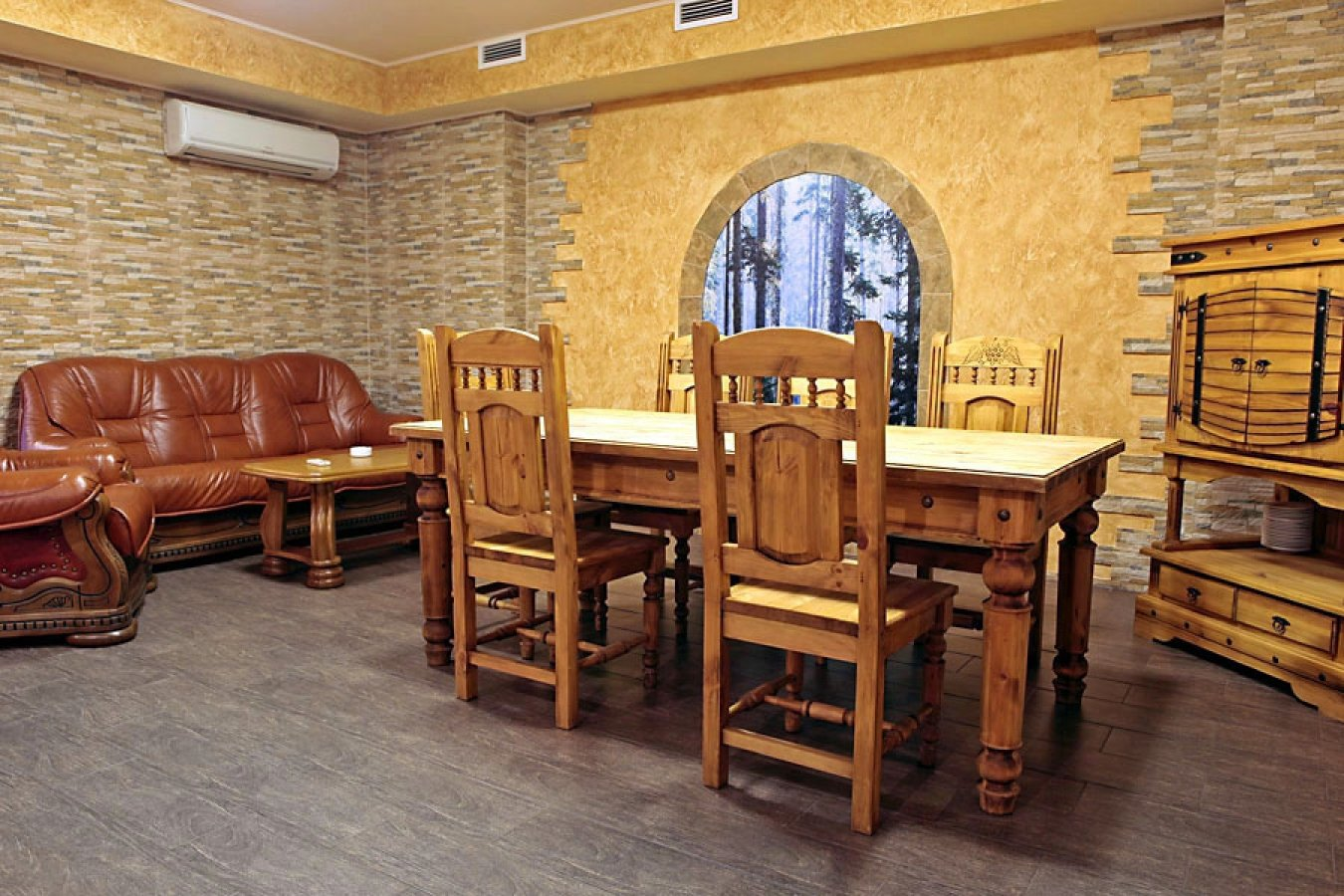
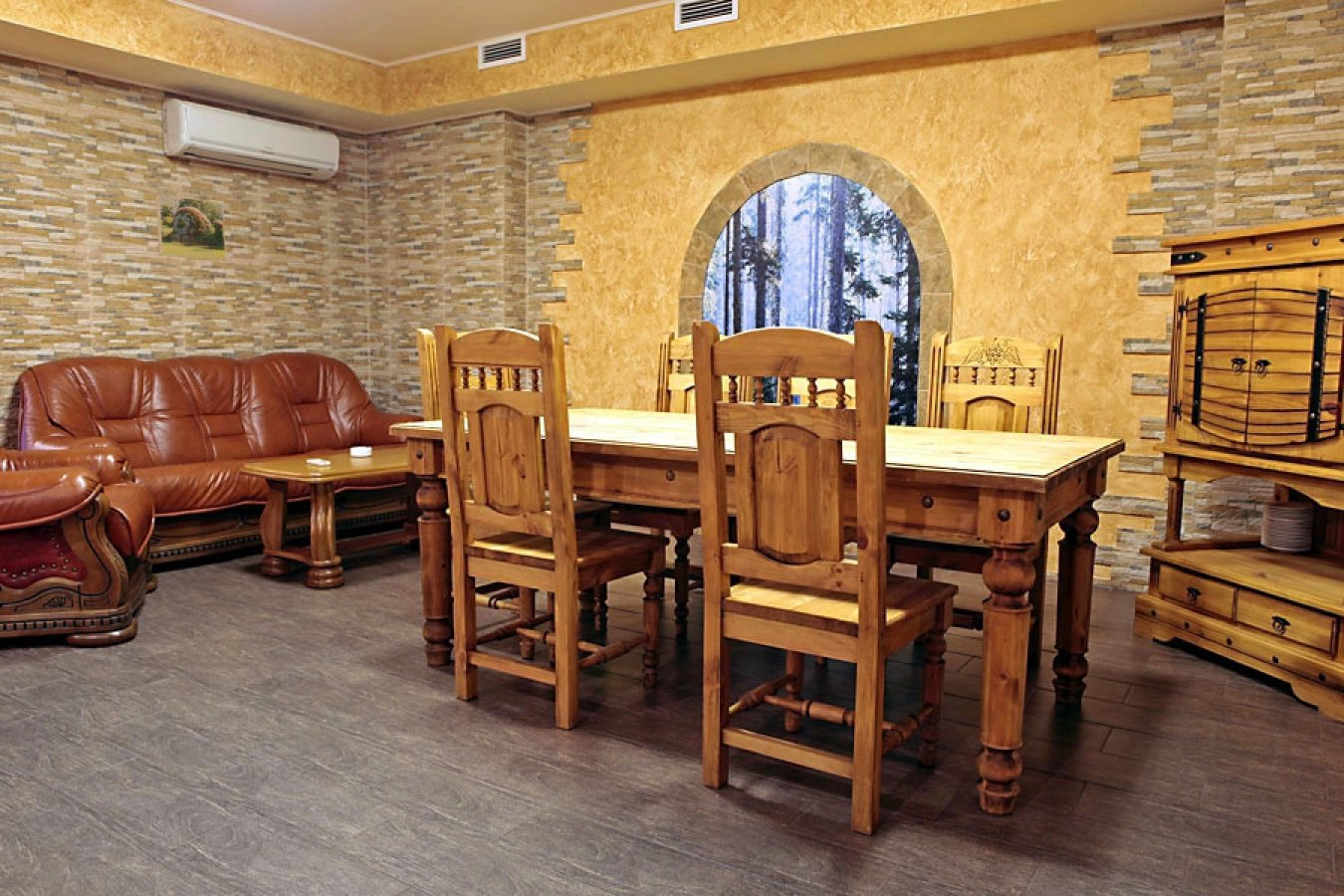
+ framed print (191, 228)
